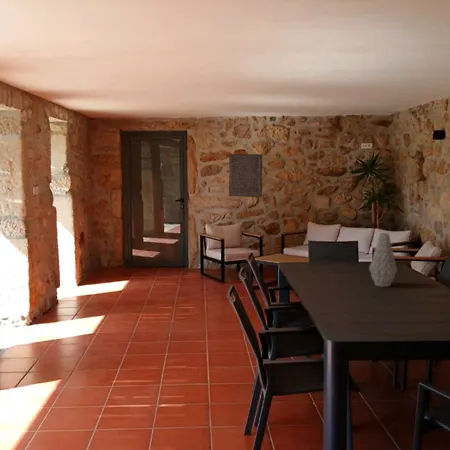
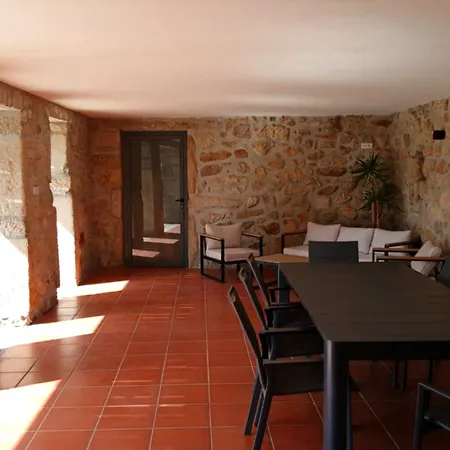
- vase (383, 259)
- stone plaque (245, 175)
